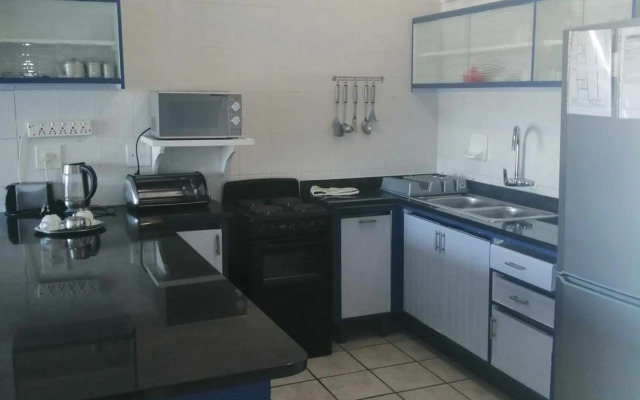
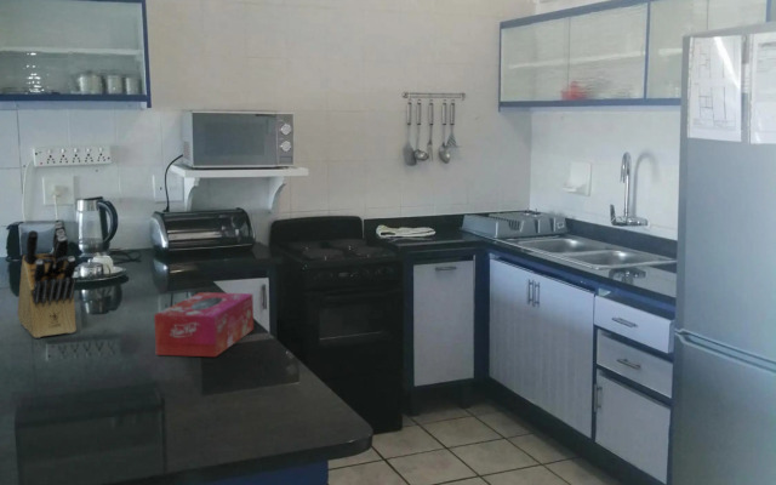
+ knife block (45, 275)
+ tissue box (206, 321)
